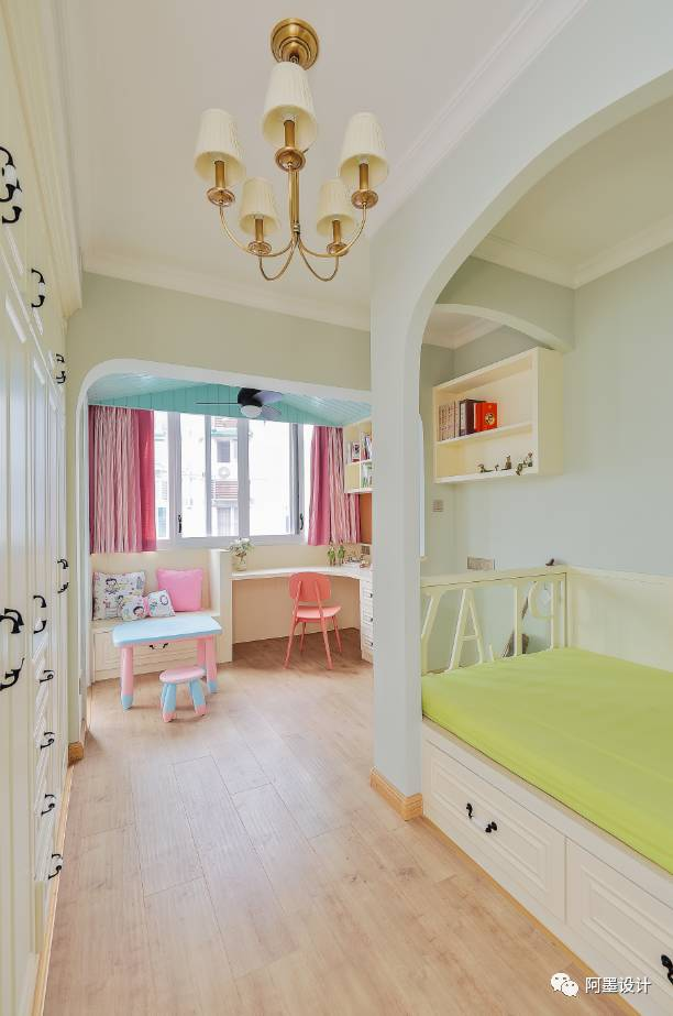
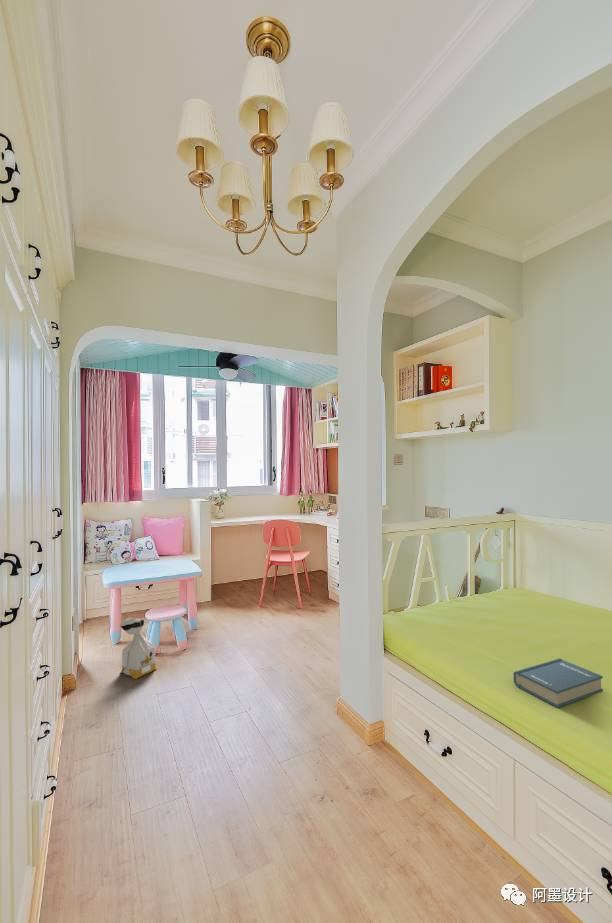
+ book (557, 680)
+ bag (137, 643)
